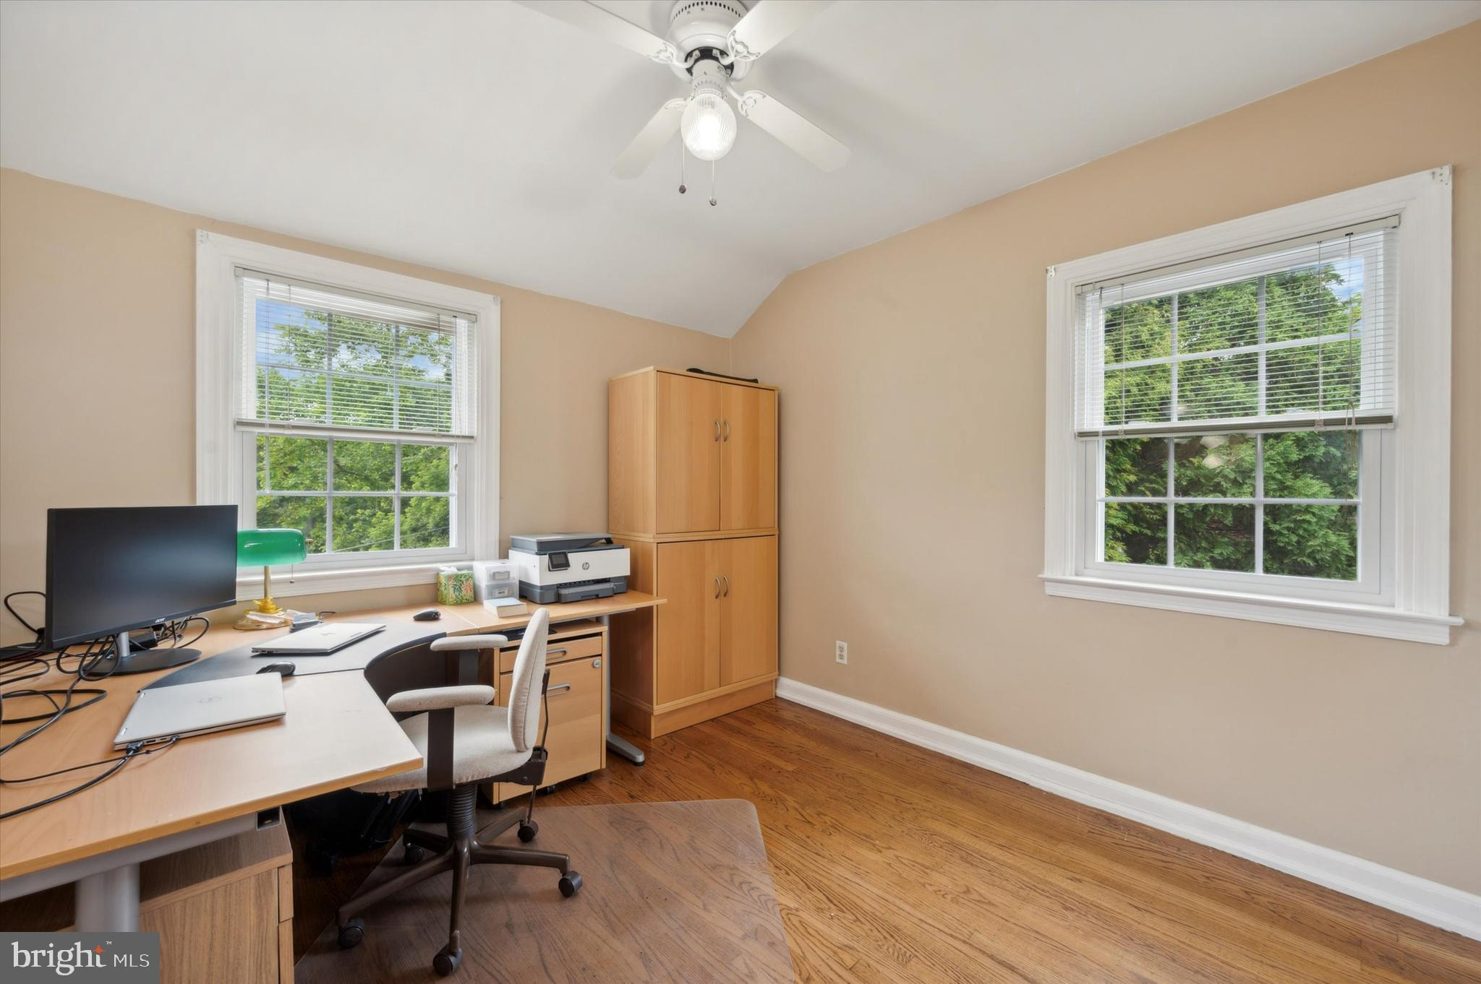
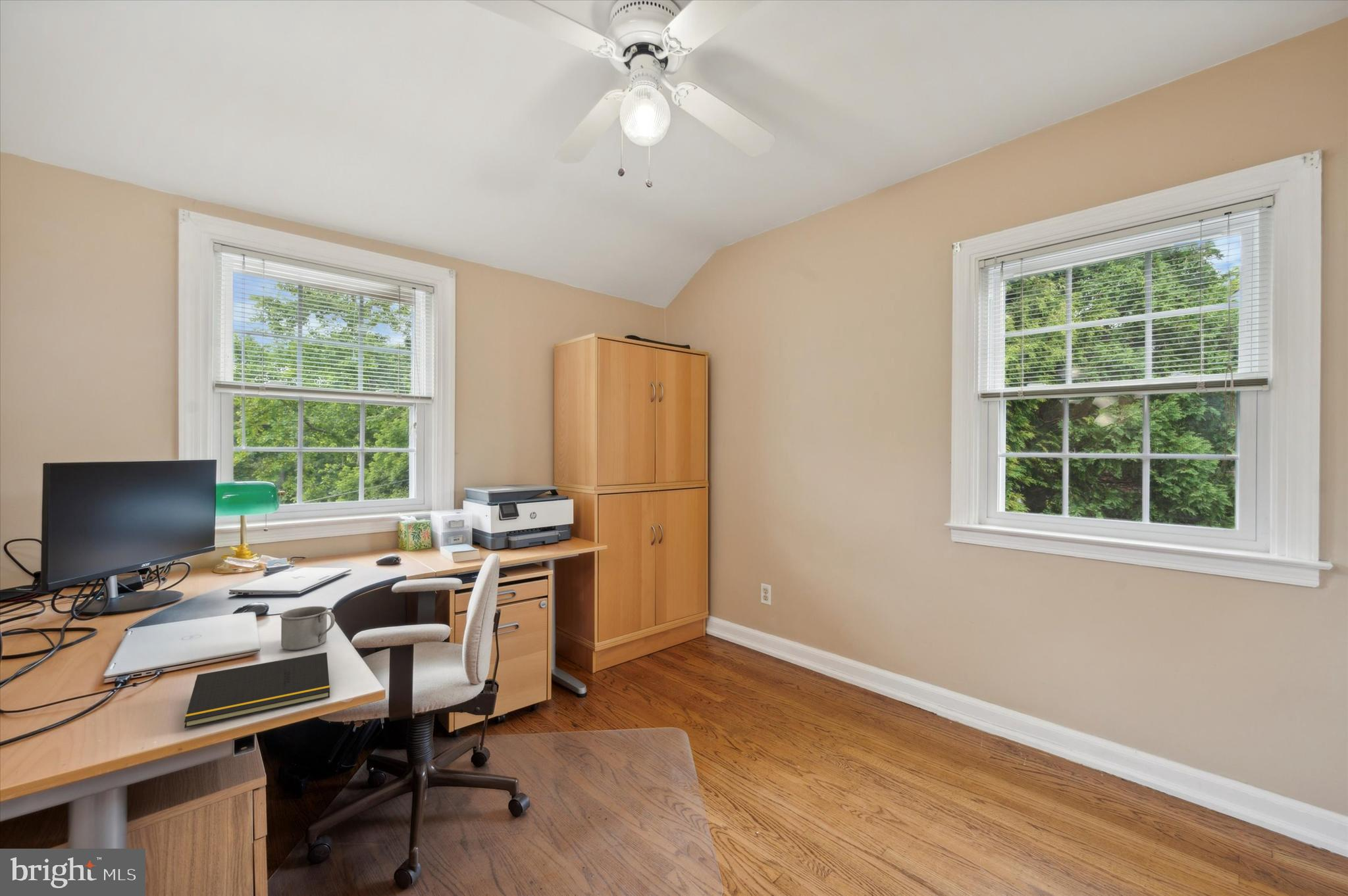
+ mug (307, 627)
+ notepad (263, 685)
